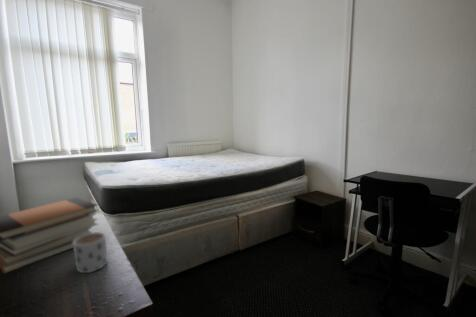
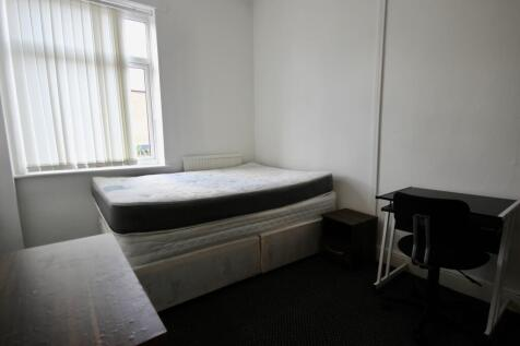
- book stack (47, 229)
- mug (89, 249)
